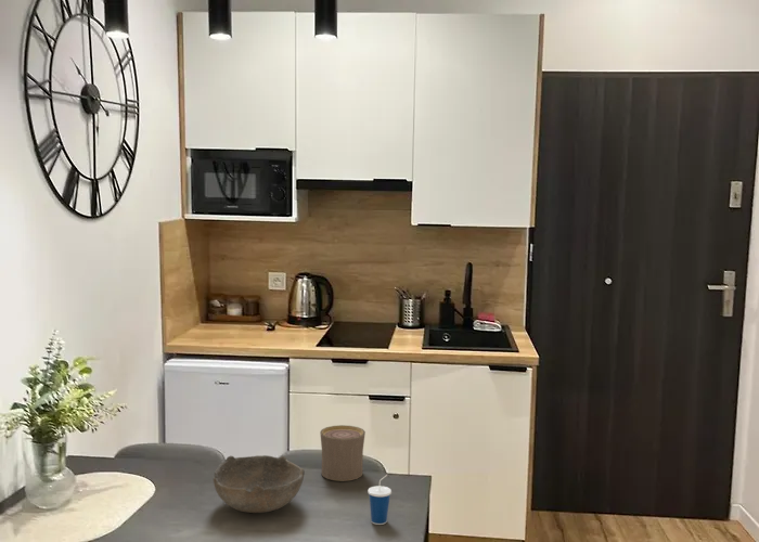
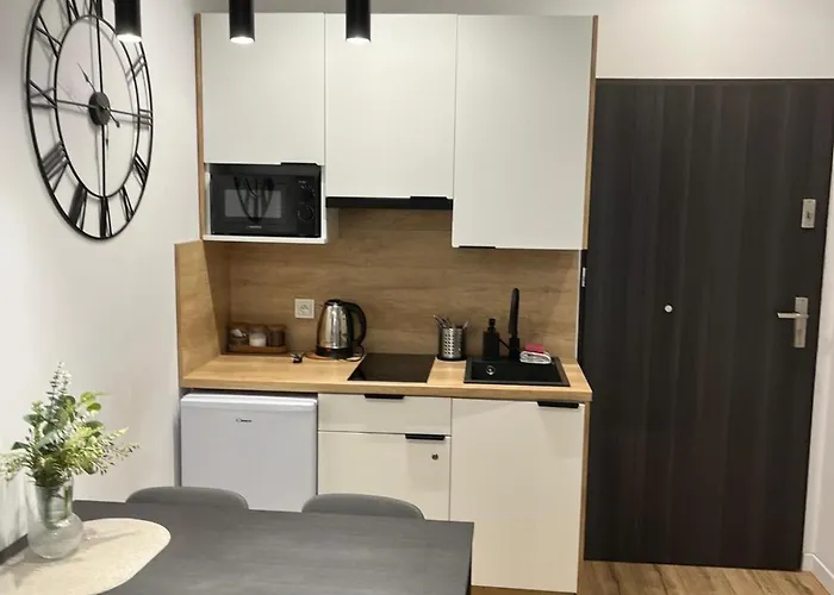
- cup (342, 452)
- bowl (258, 486)
- cup (380, 496)
